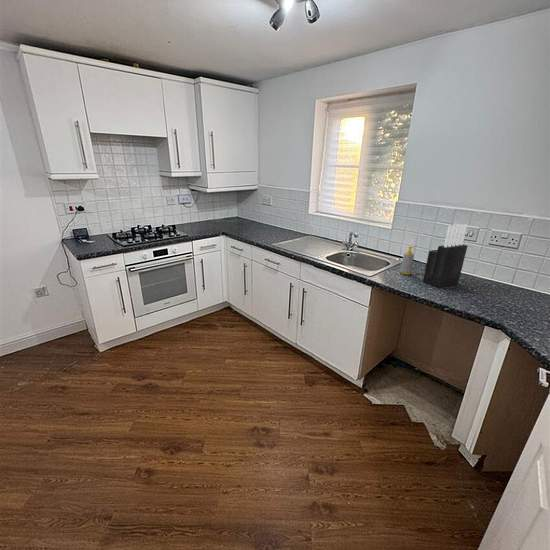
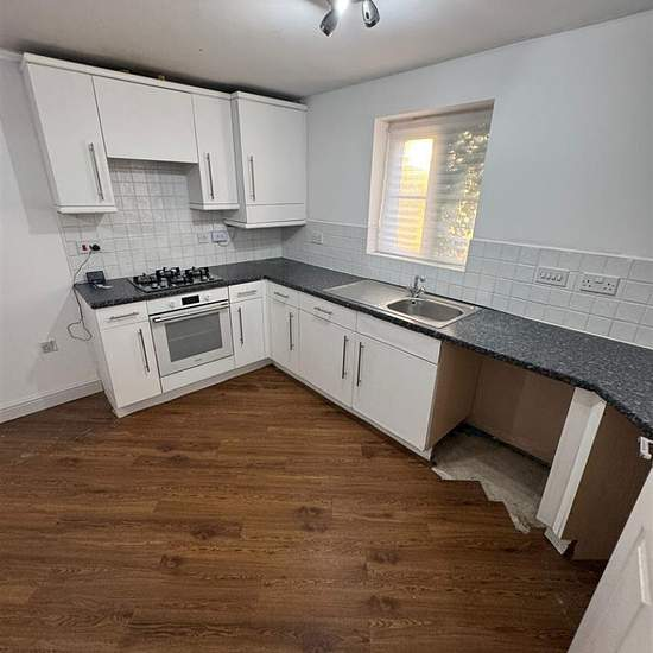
- knife block (444, 254)
- soap bottle (408, 259)
